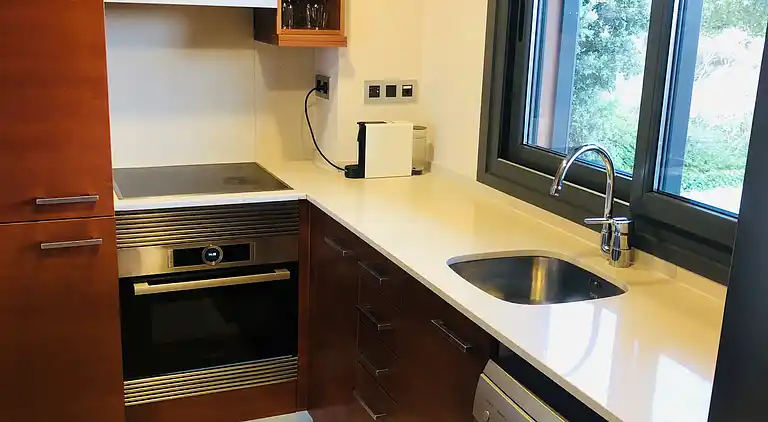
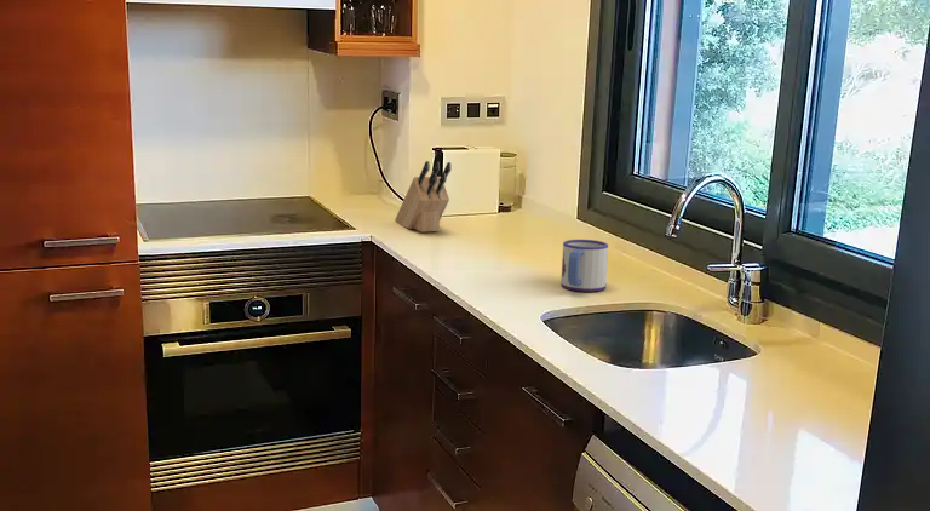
+ knife block (424, 193)
+ mug (581, 265)
